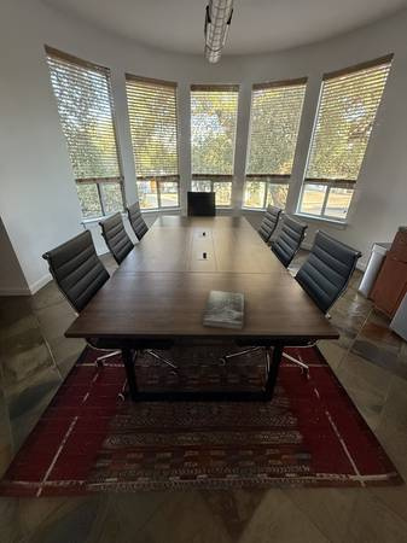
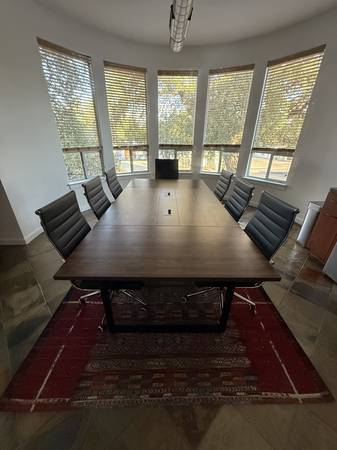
- book (225, 308)
